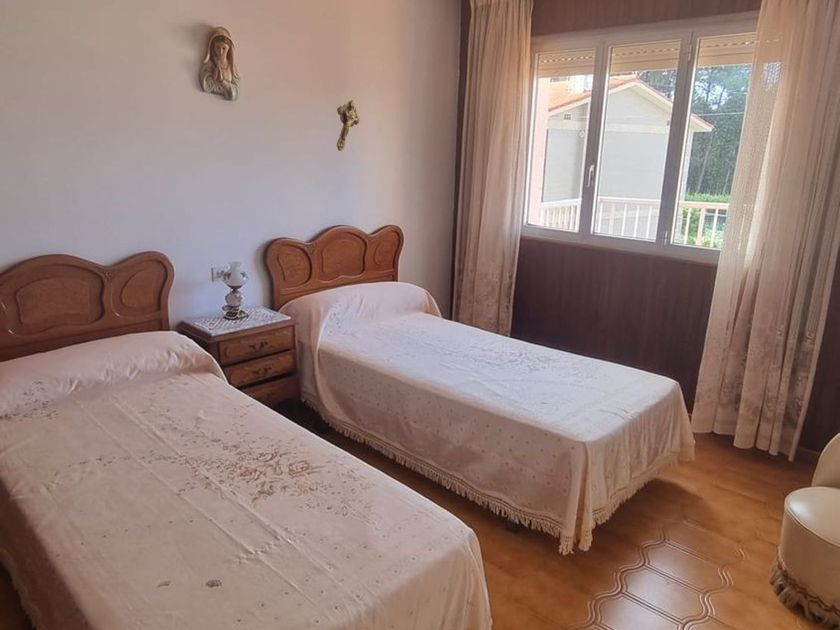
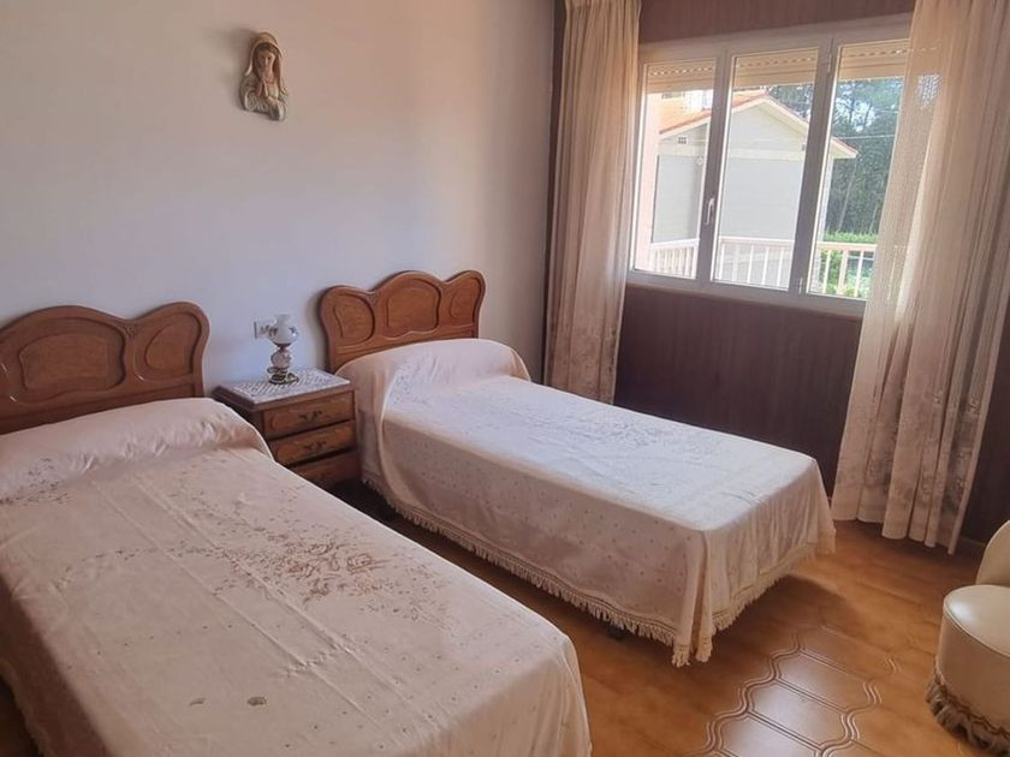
- crucifix (350, 125)
